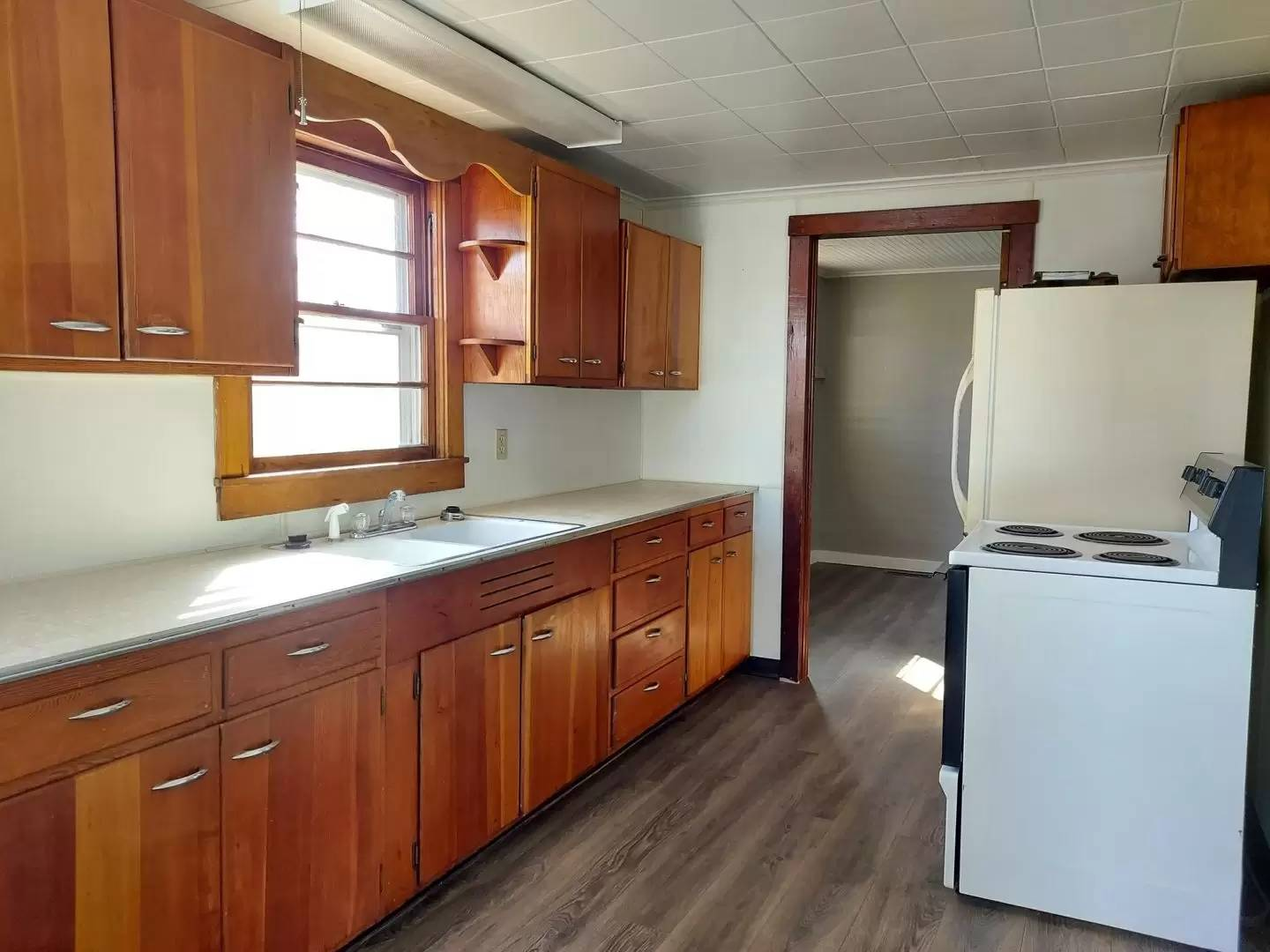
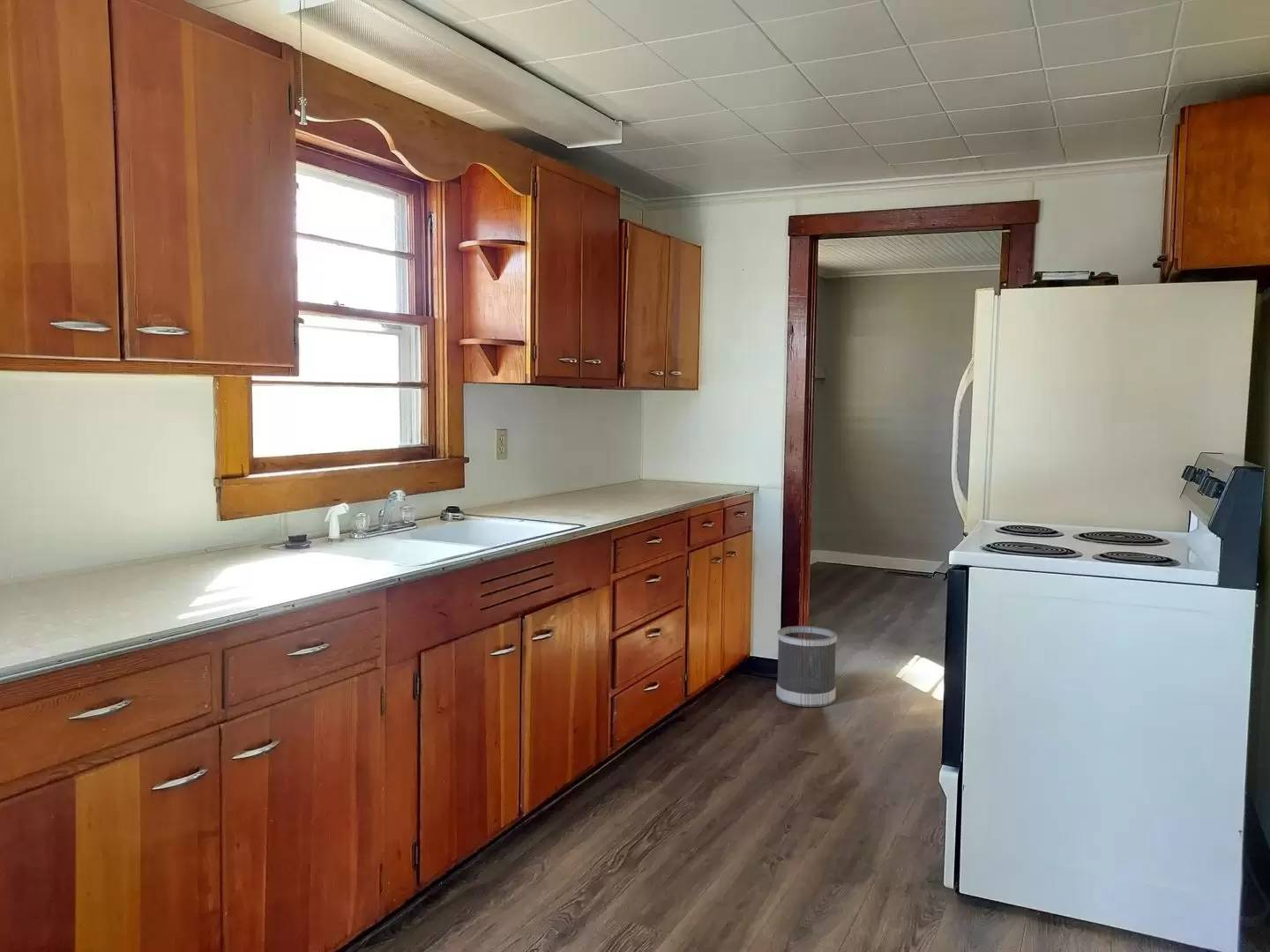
+ wastebasket (806, 665)
